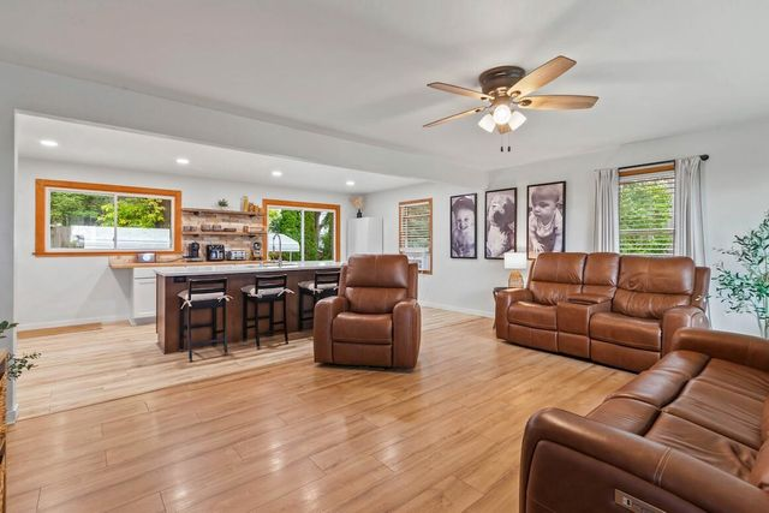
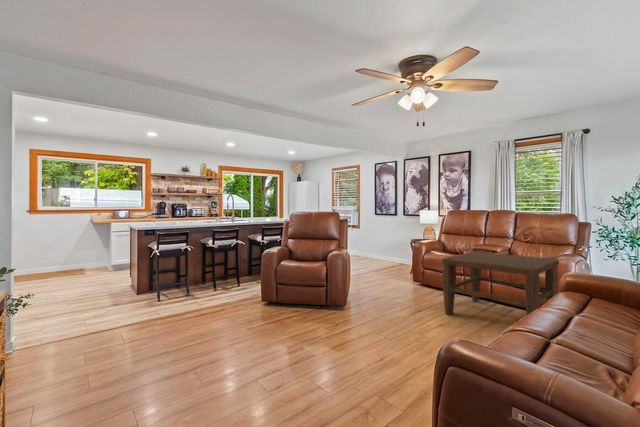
+ coffee table (499, 283)
